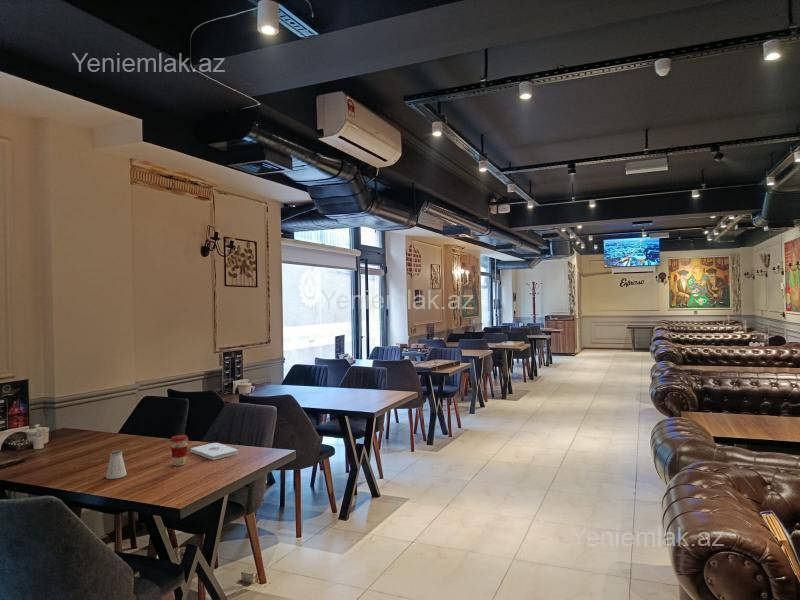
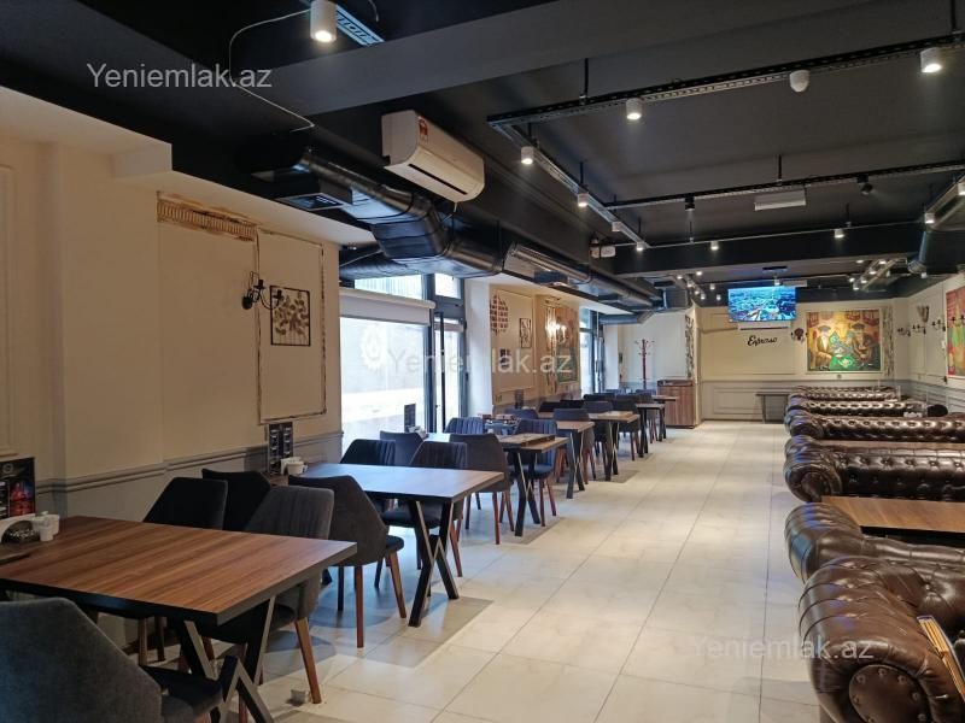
- saltshaker (116, 463)
- coffee cup (179, 450)
- notepad (214, 450)
